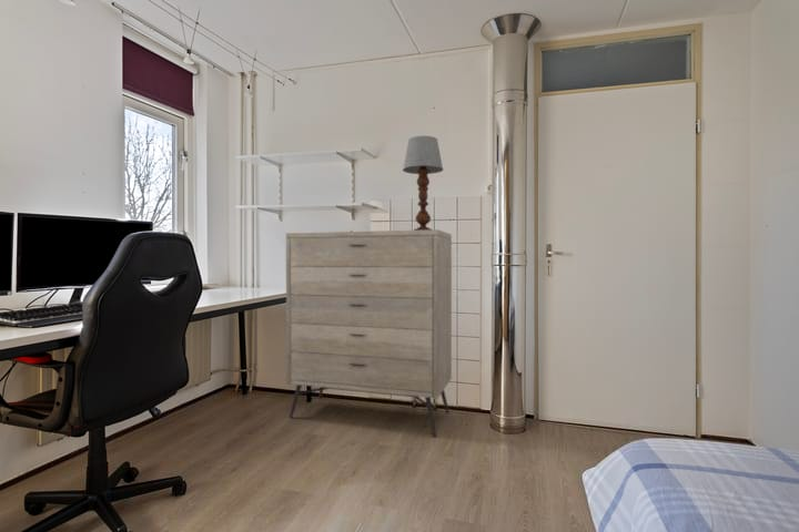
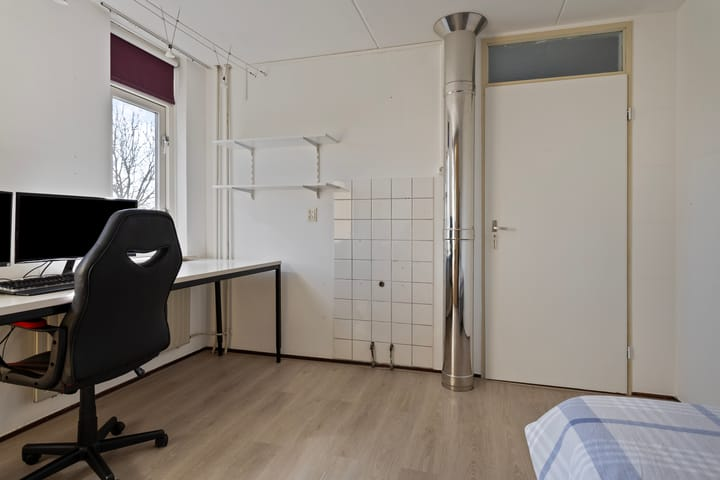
- dresser (370, 324)
- table lamp (423, 185)
